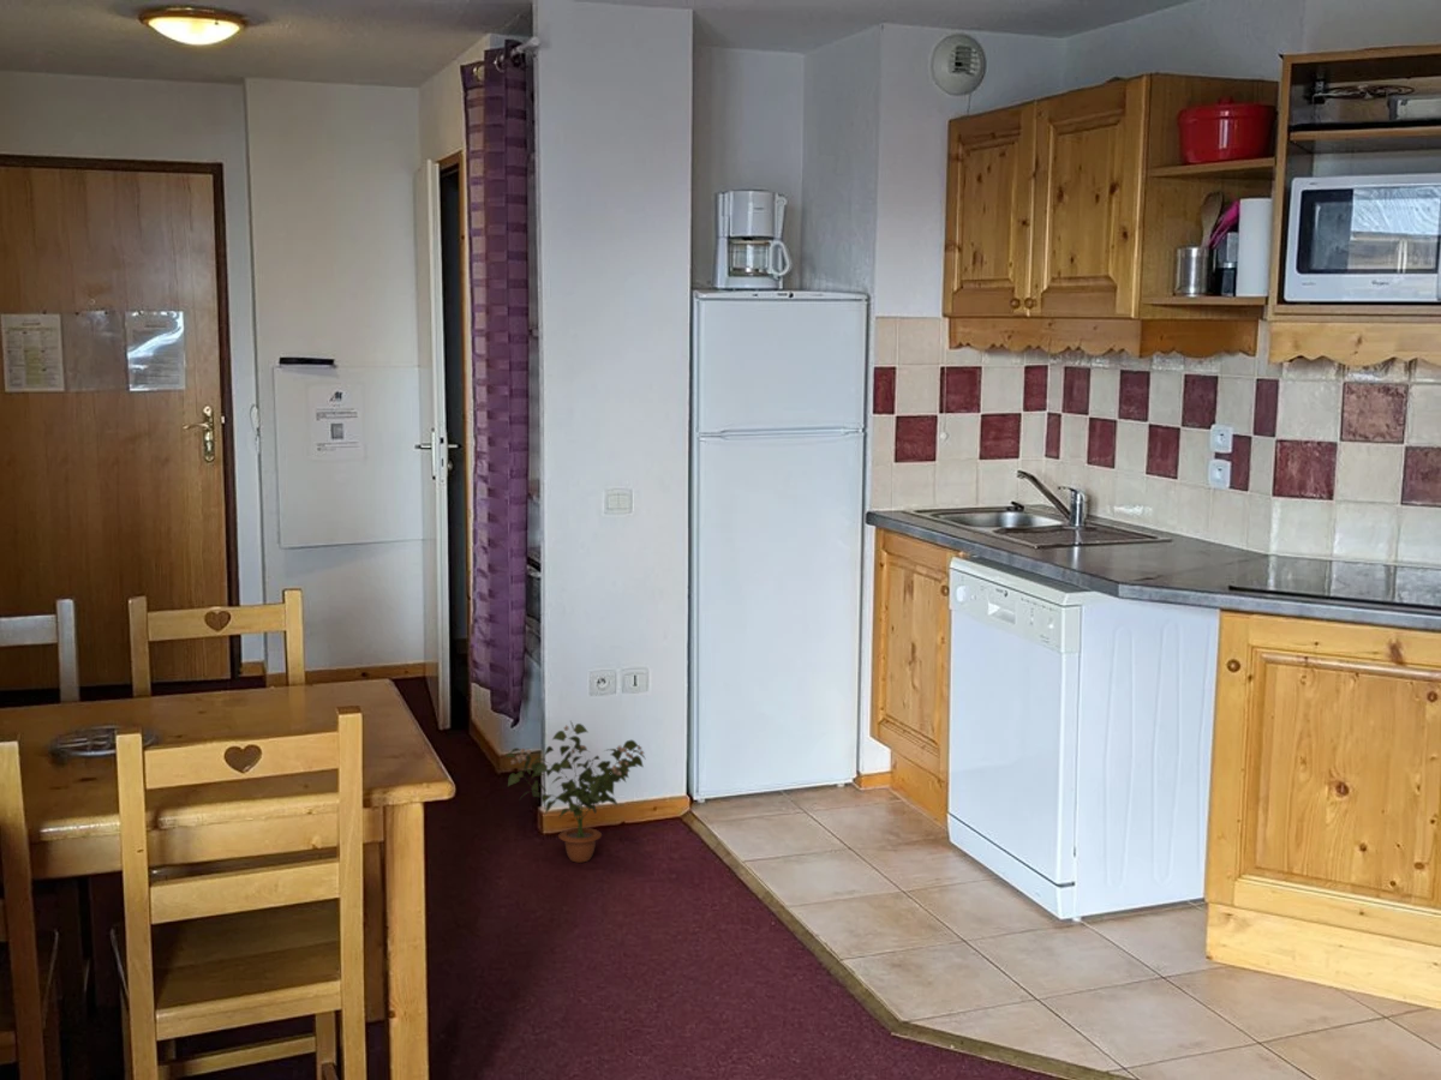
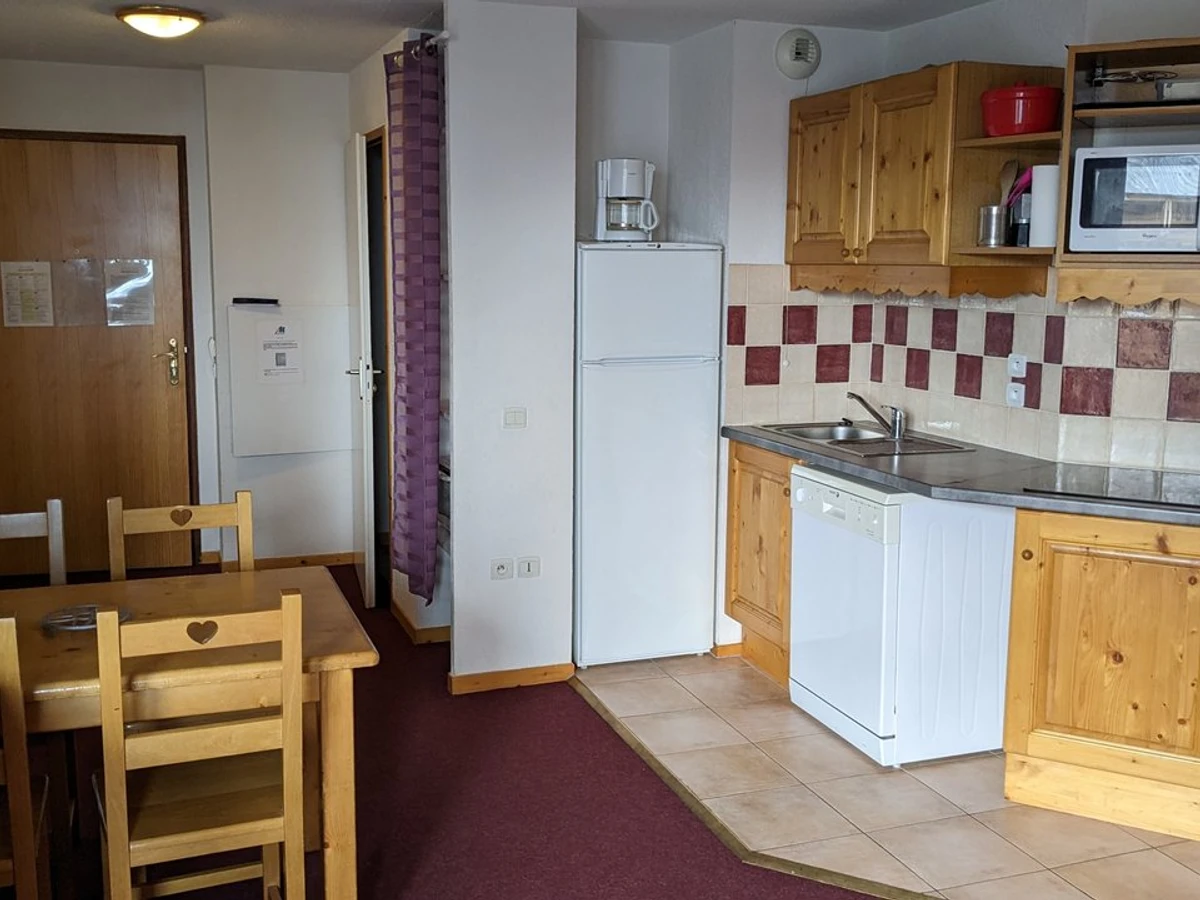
- potted plant (579, 793)
